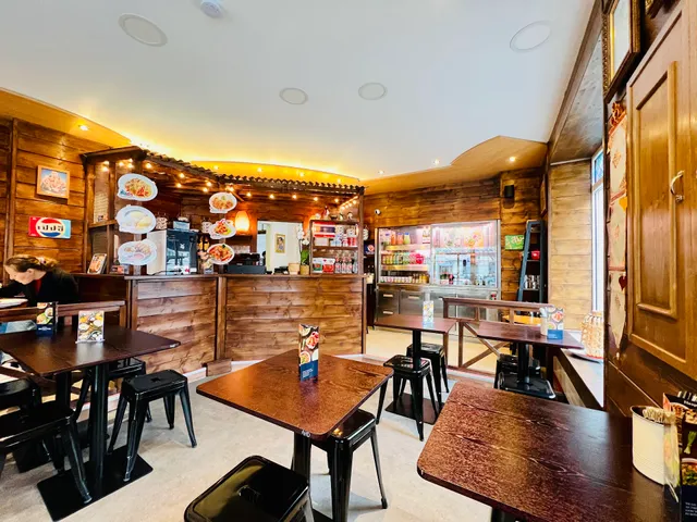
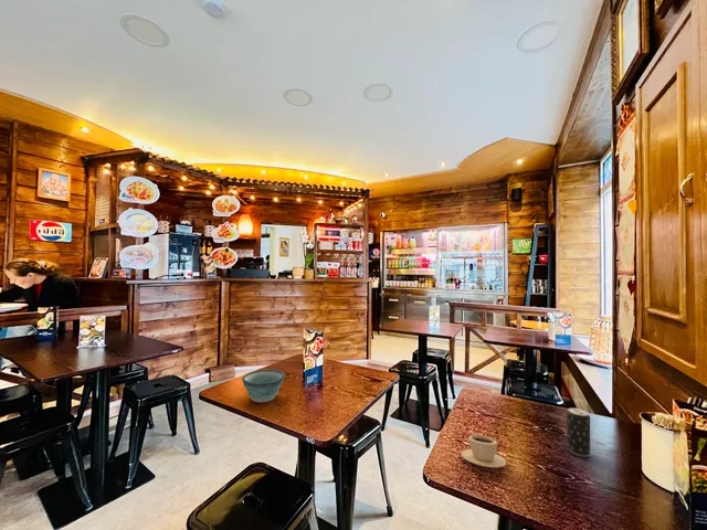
+ cup (483, 449)
+ beverage can (578, 432)
+ bowl (263, 386)
